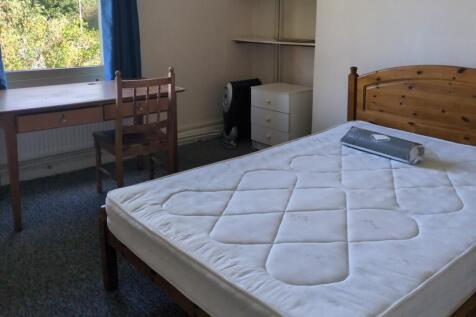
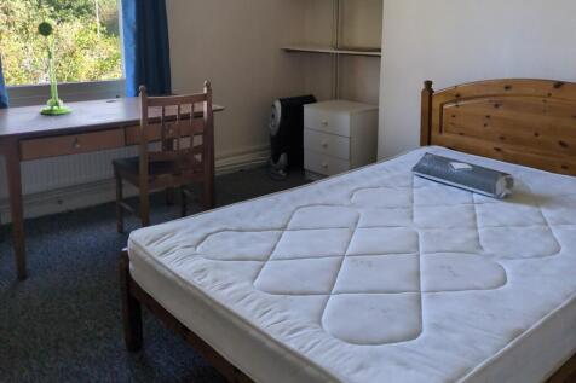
+ desk lamp (50, 66)
